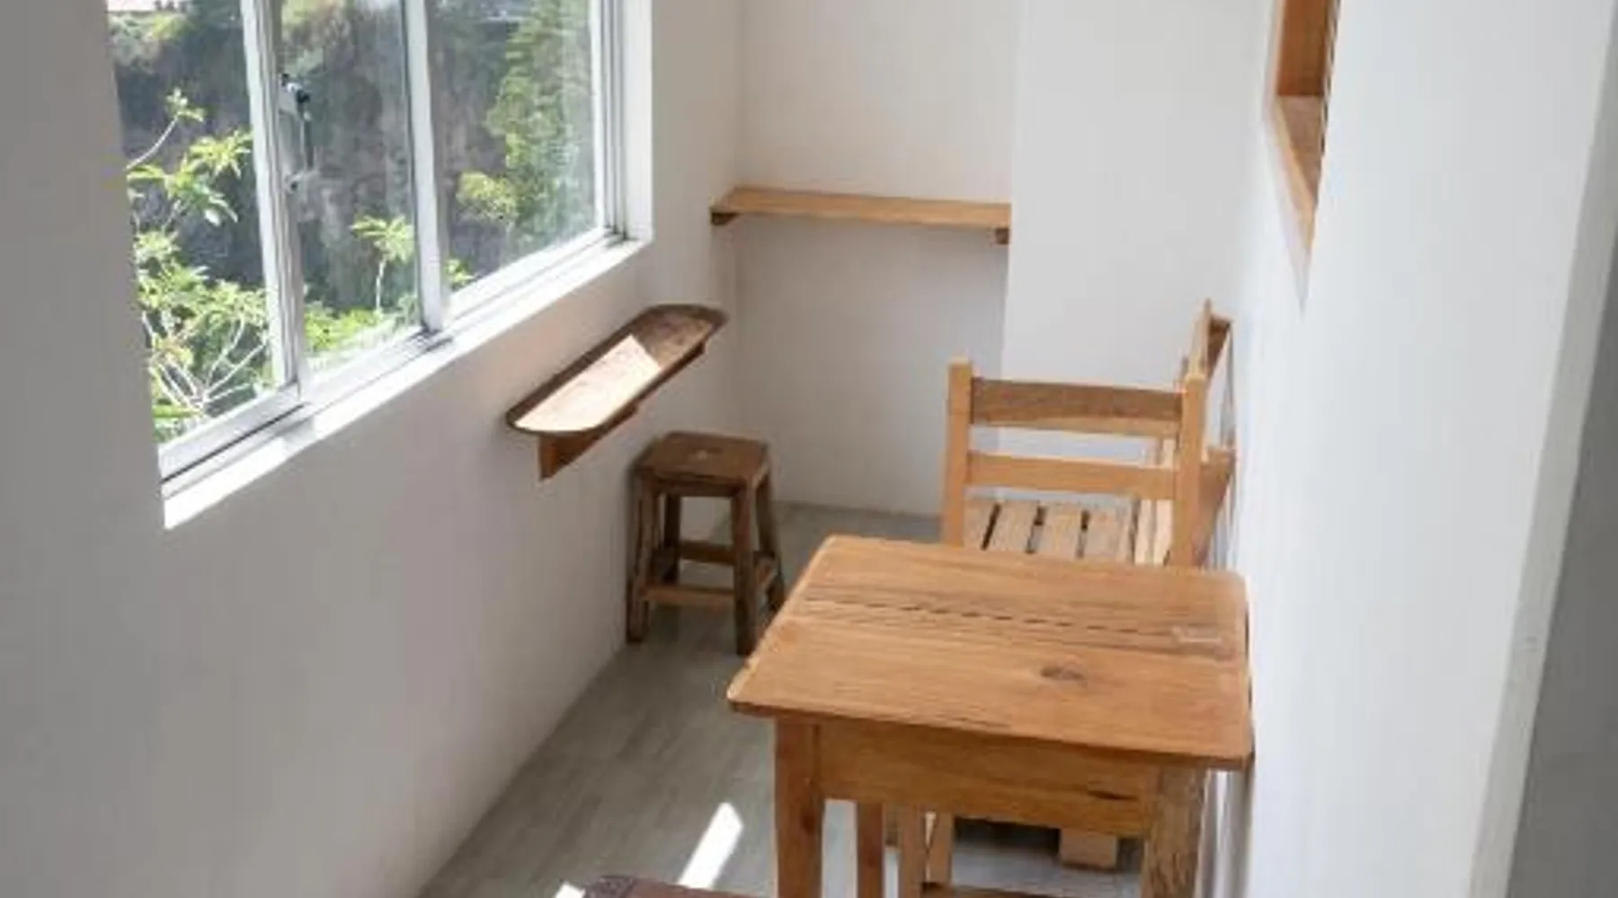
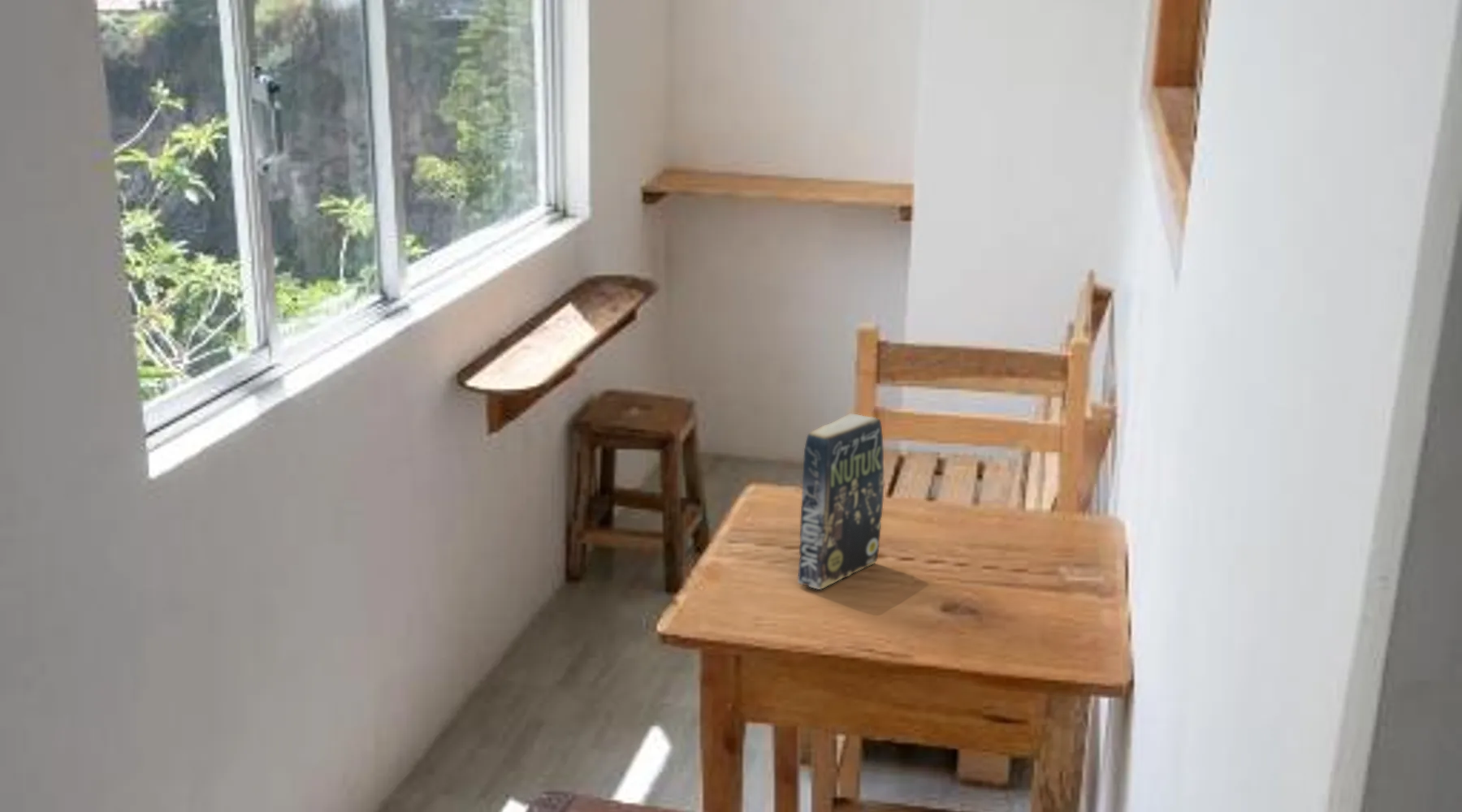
+ book (837, 498)
